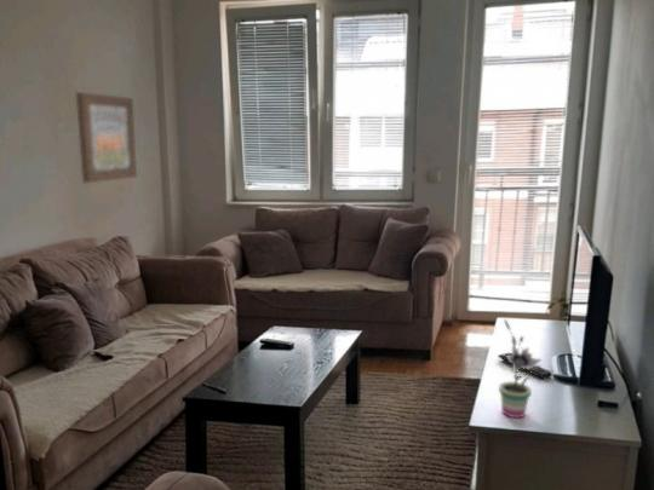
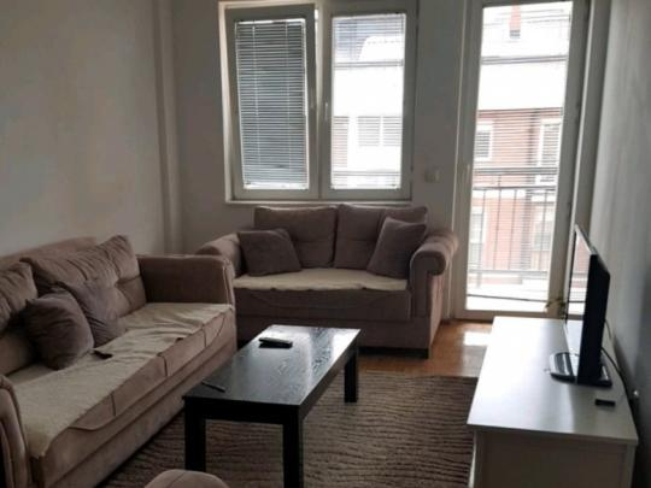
- remote control (524, 368)
- wall art (109, 138)
- potted plant (522, 369)
